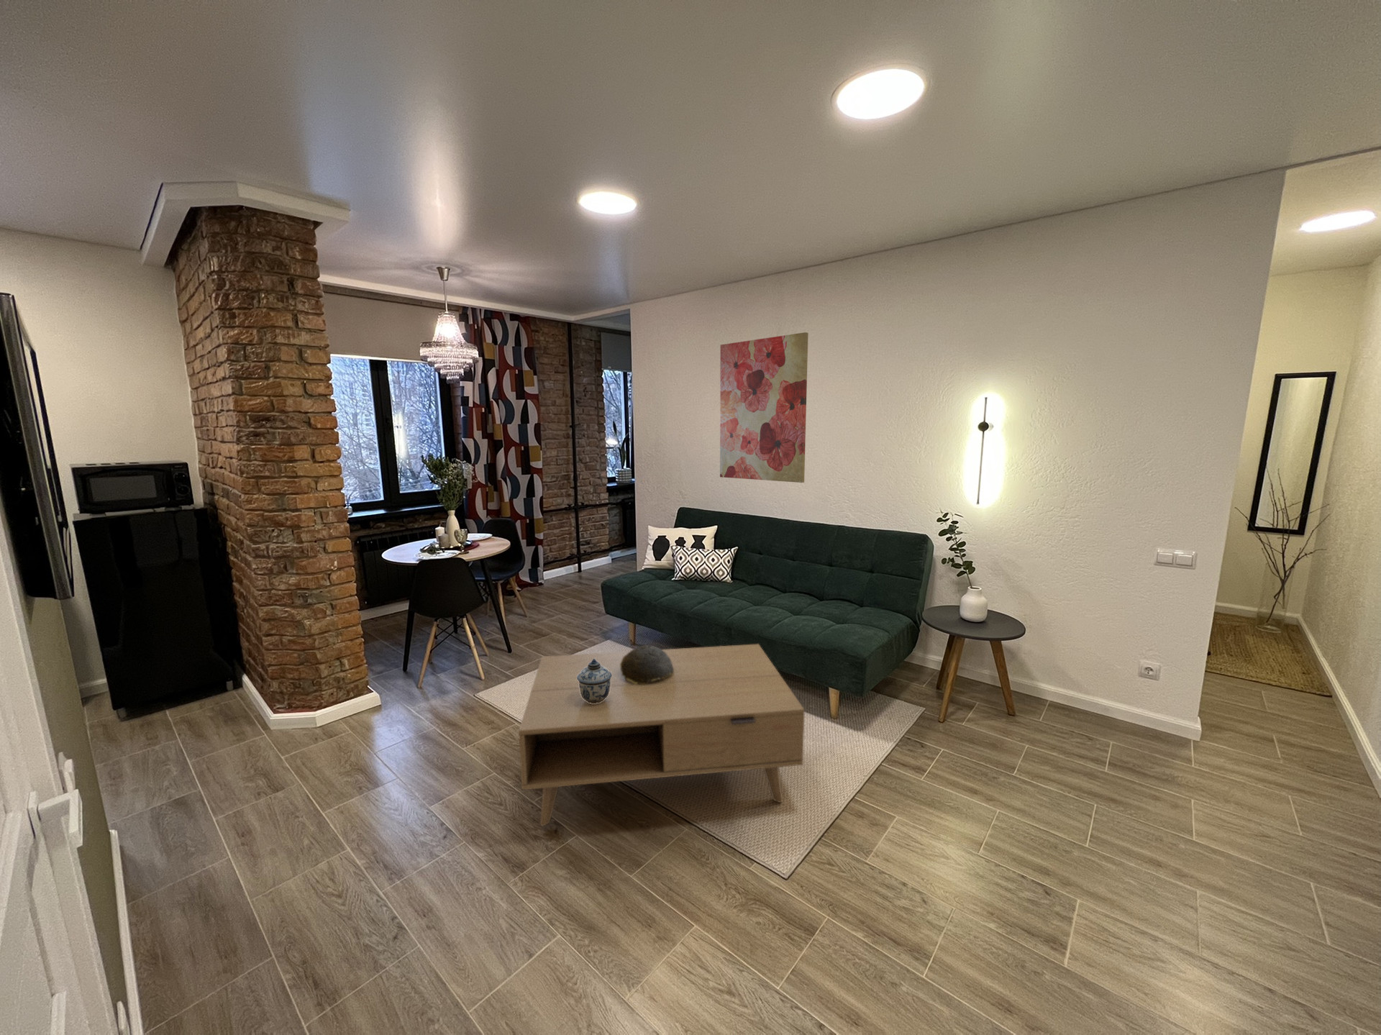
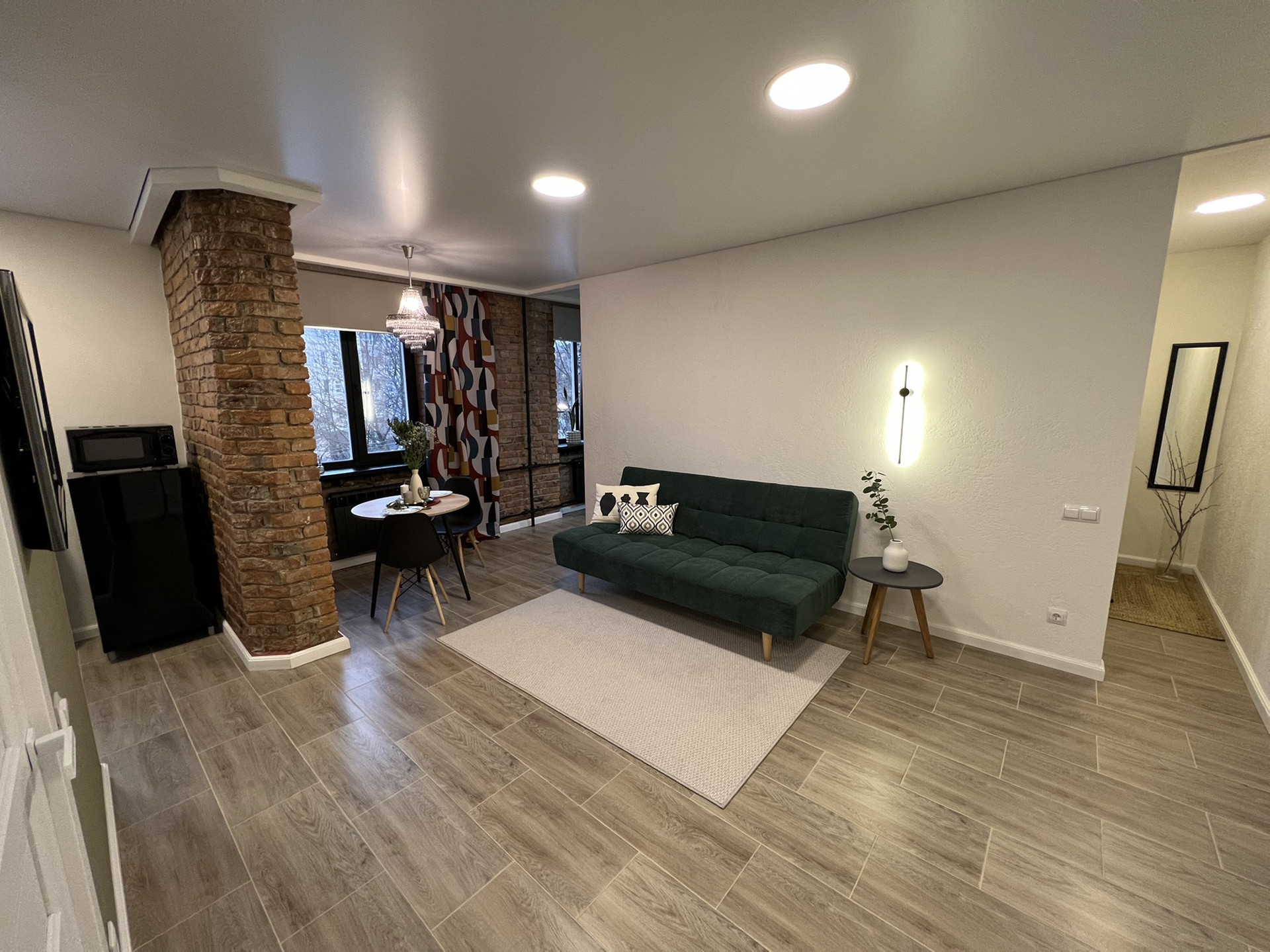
- decorative bowl (646, 660)
- wall art (760, 410)
- coffee table (660, 728)
- lidded jar (594, 678)
